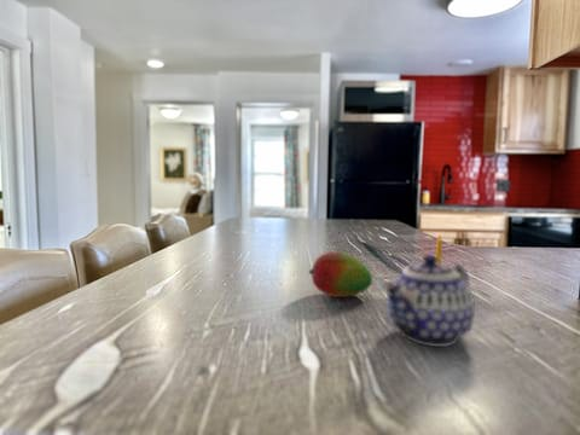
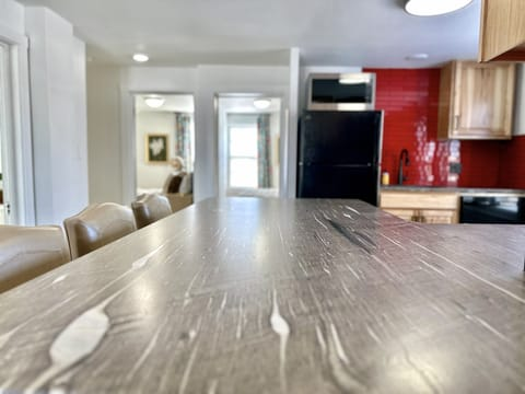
- teapot (429, 295)
- fruit (341, 273)
- candle (439, 262)
